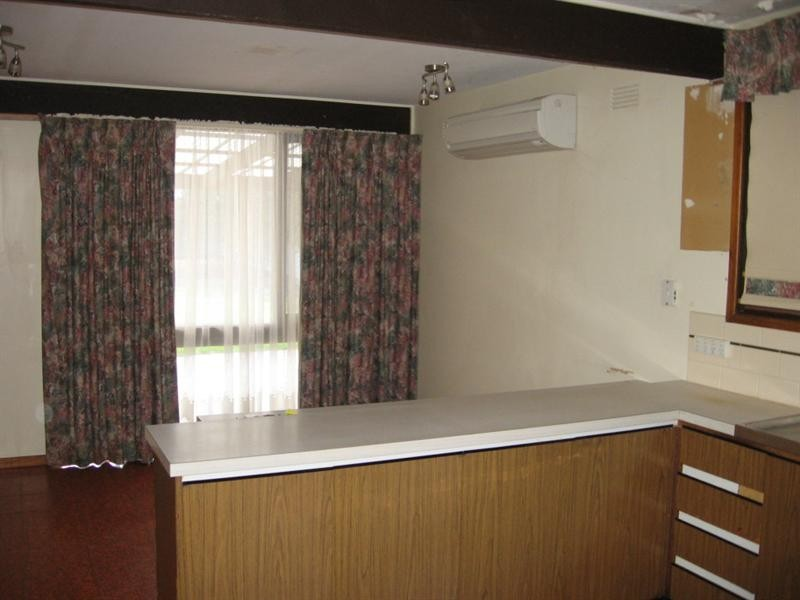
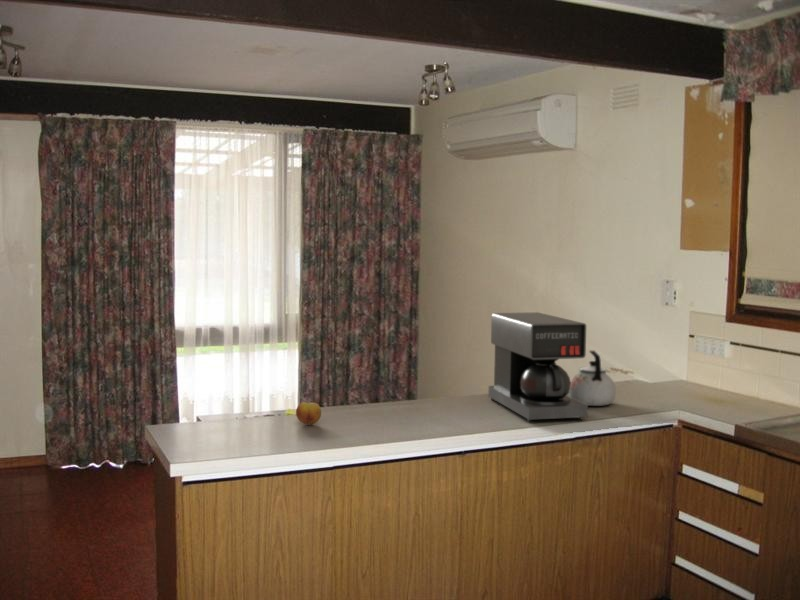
+ fruit (308, 413)
+ kettle (592, 377)
+ coffee maker (535, 363)
